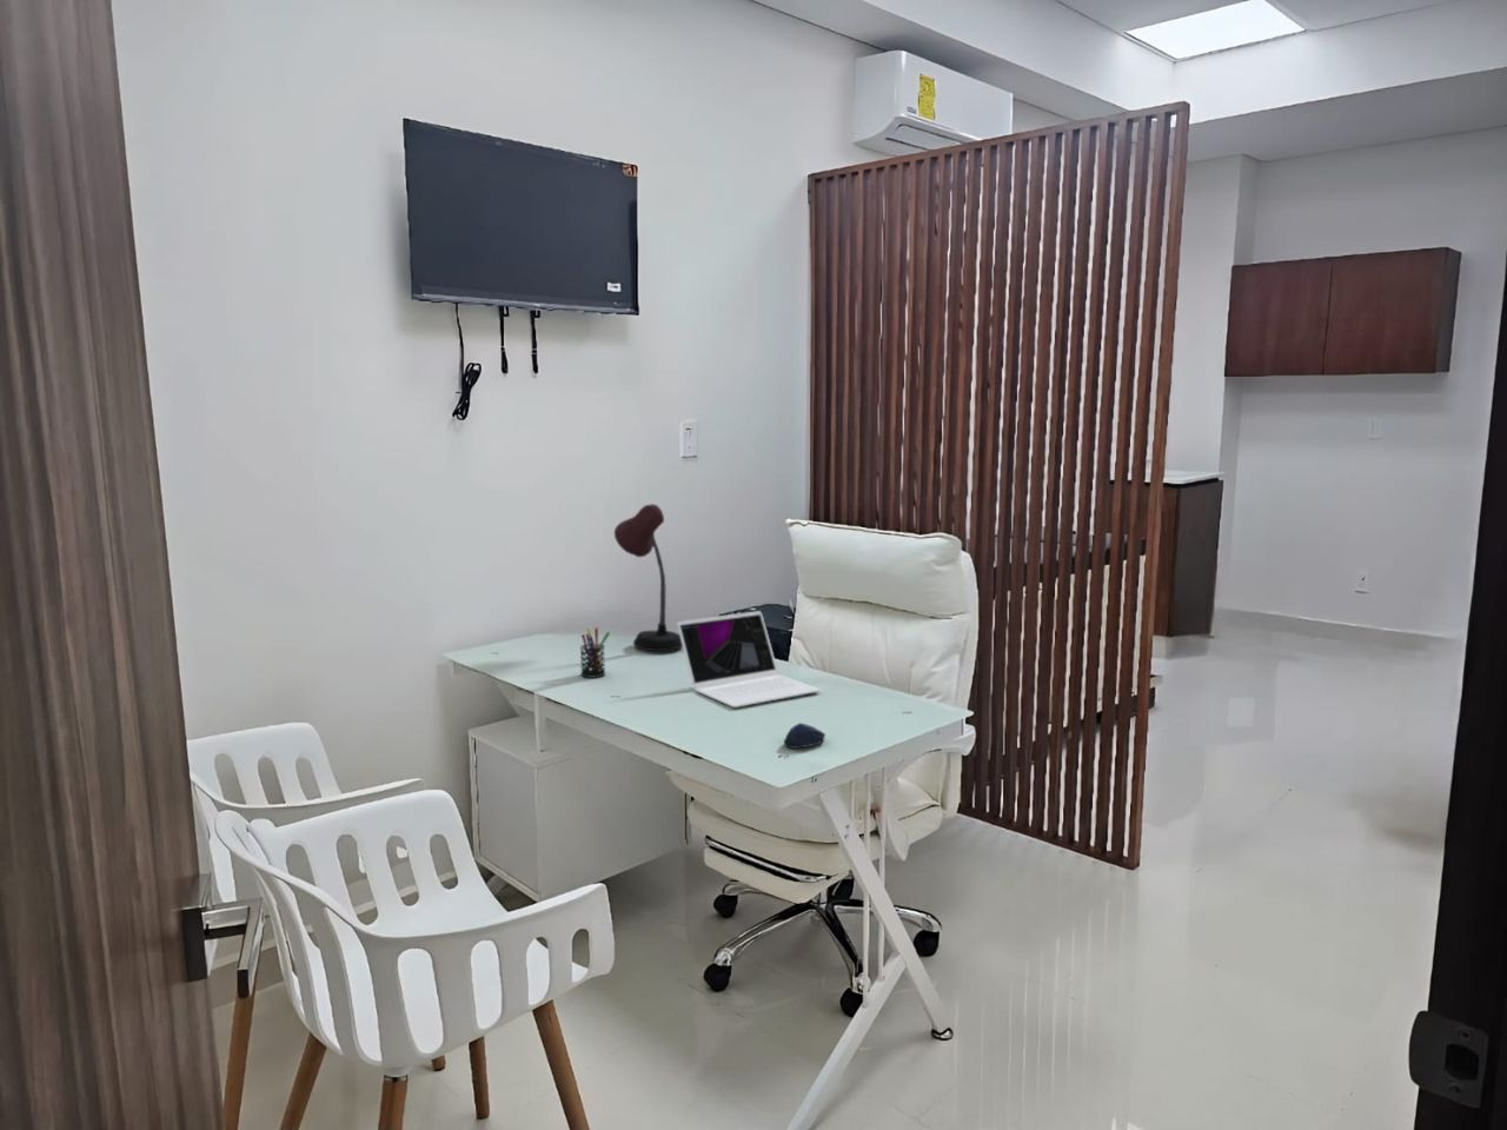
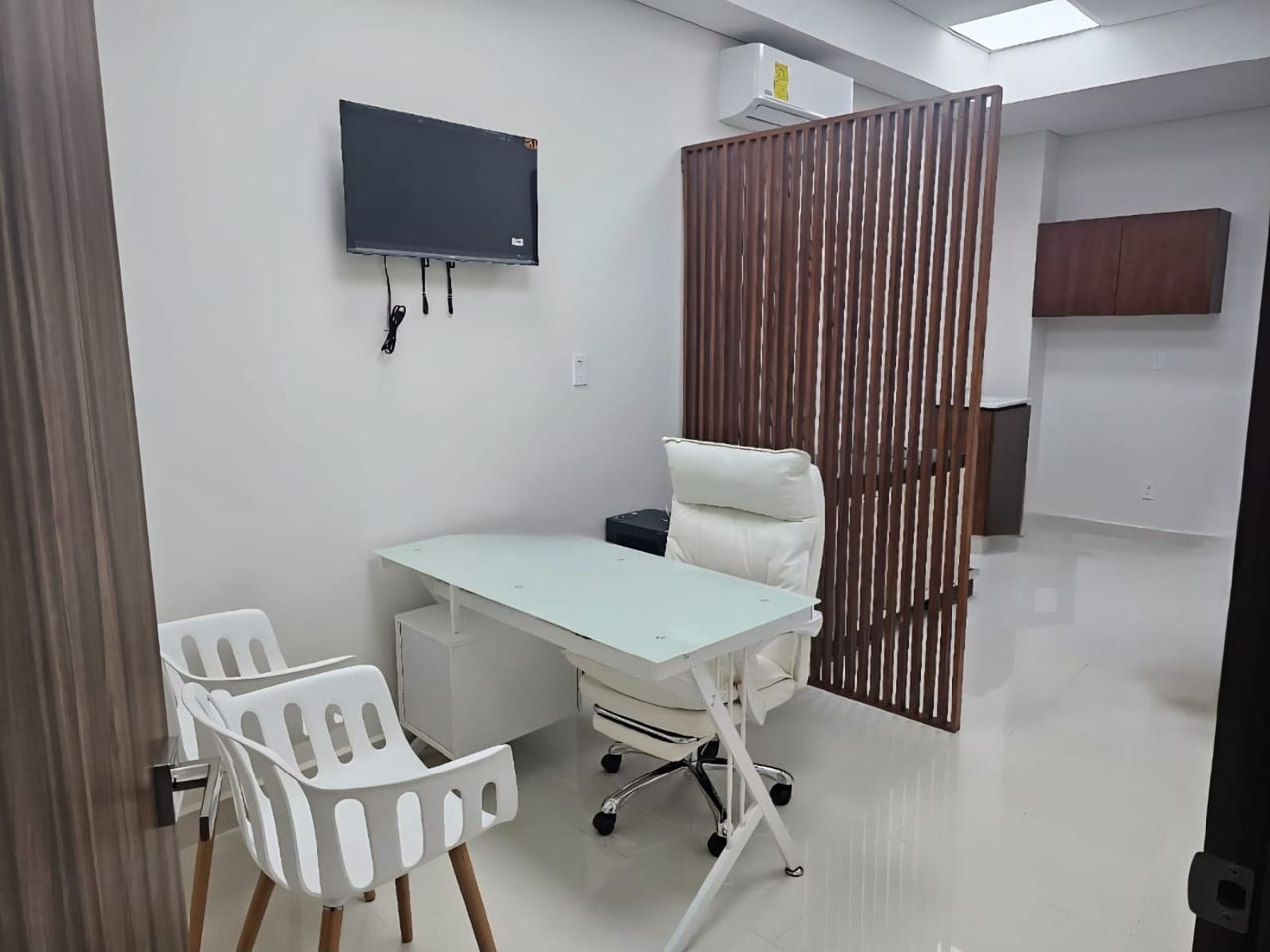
- desk lamp (660, 573)
- pen holder (594, 649)
- laptop (748, 652)
- computer mouse (805, 734)
